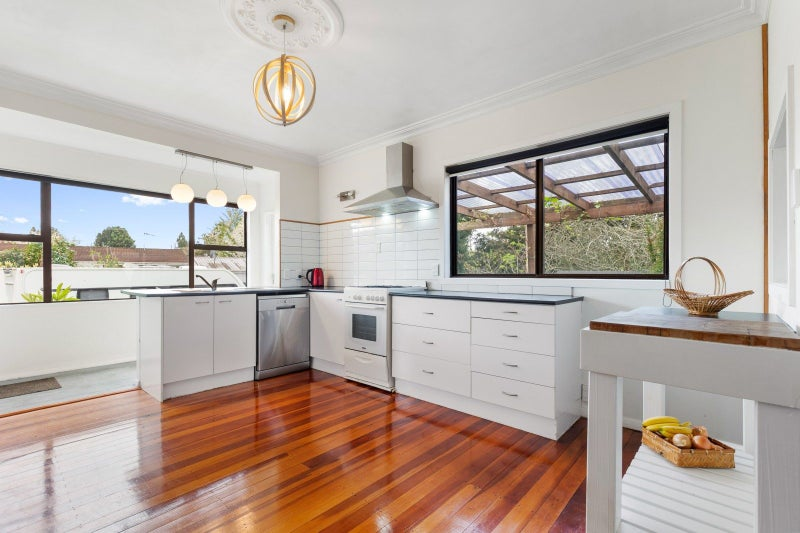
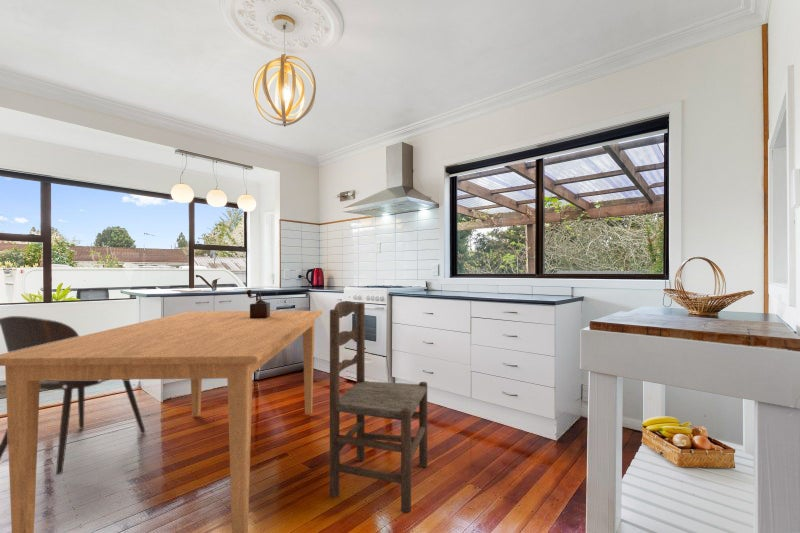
+ dining chair (70, 380)
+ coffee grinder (256, 303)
+ dining table (200, 393)
+ dining chair (379, 391)
